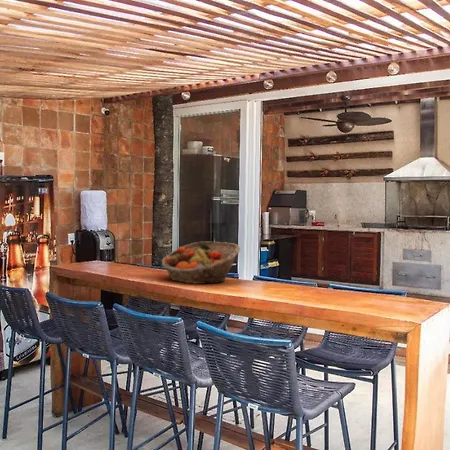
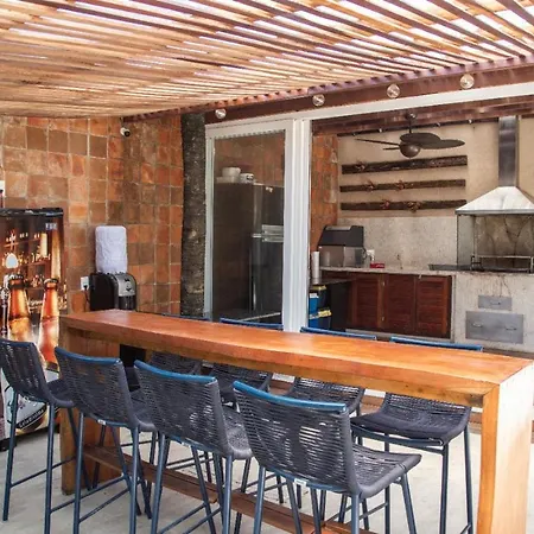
- fruit basket (200, 261)
